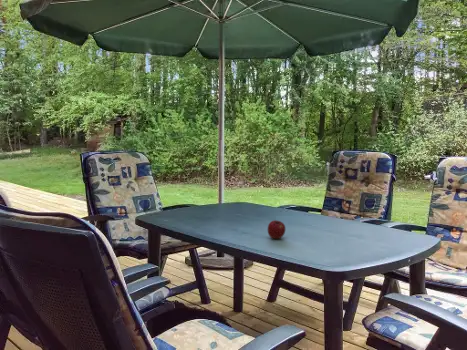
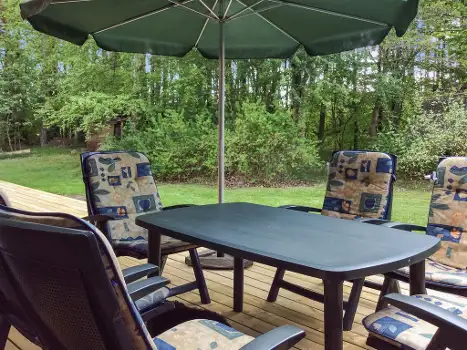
- apple (276, 229)
